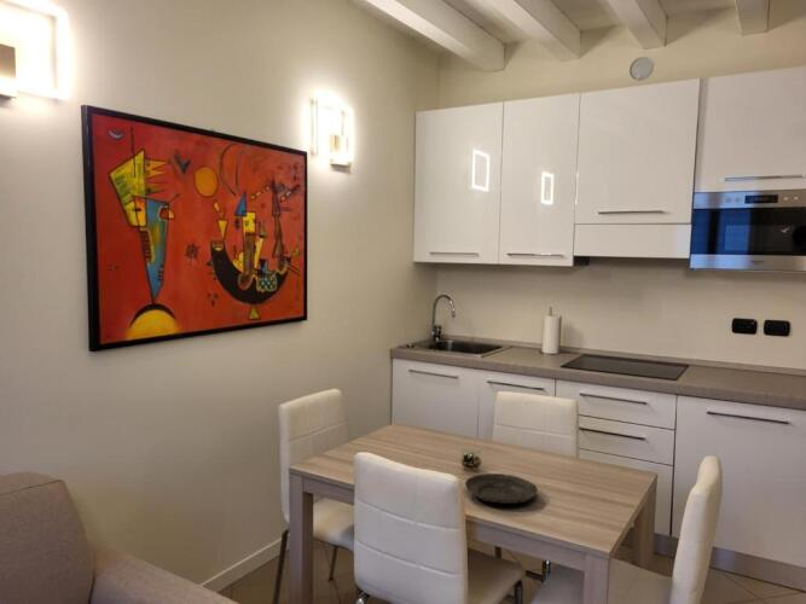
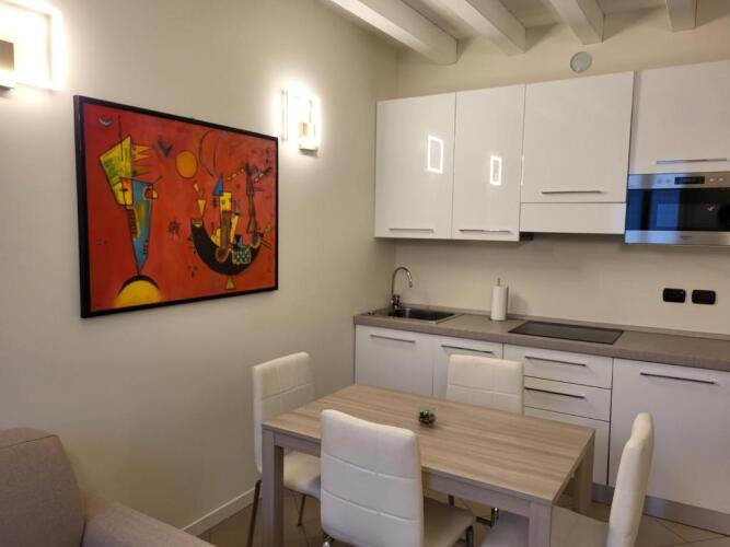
- tart tin (500, 489)
